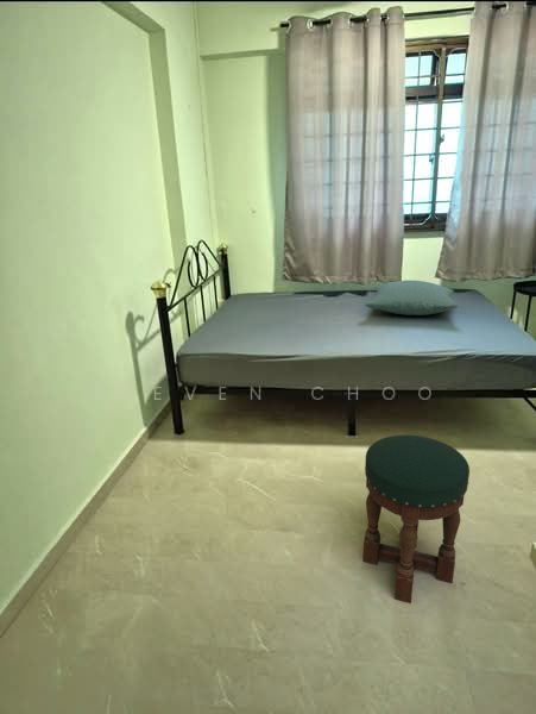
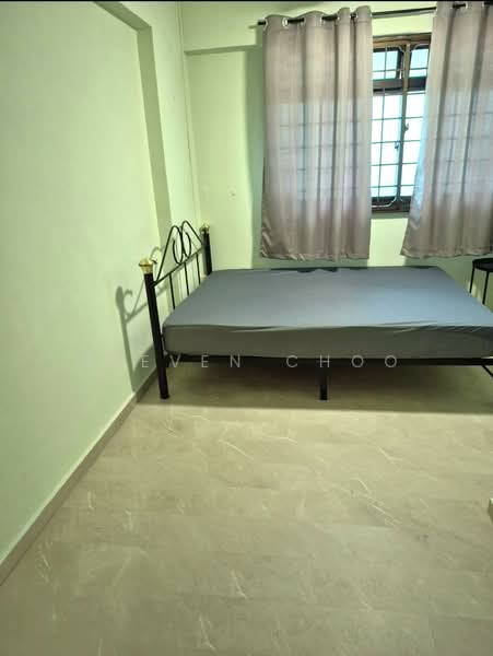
- stool (411, 512)
- pillow (411, 296)
